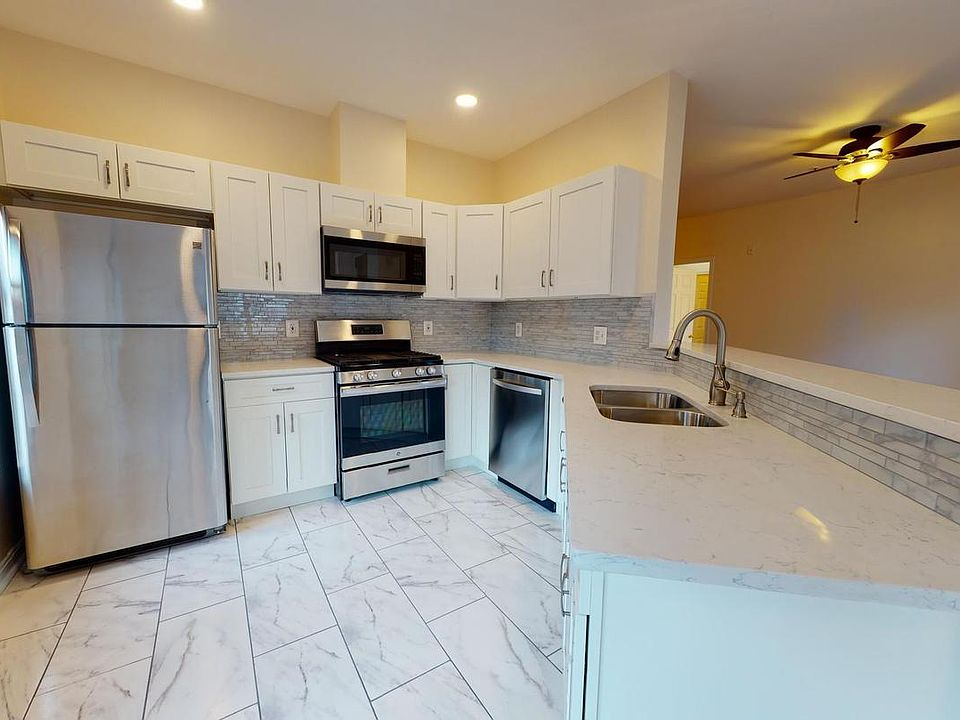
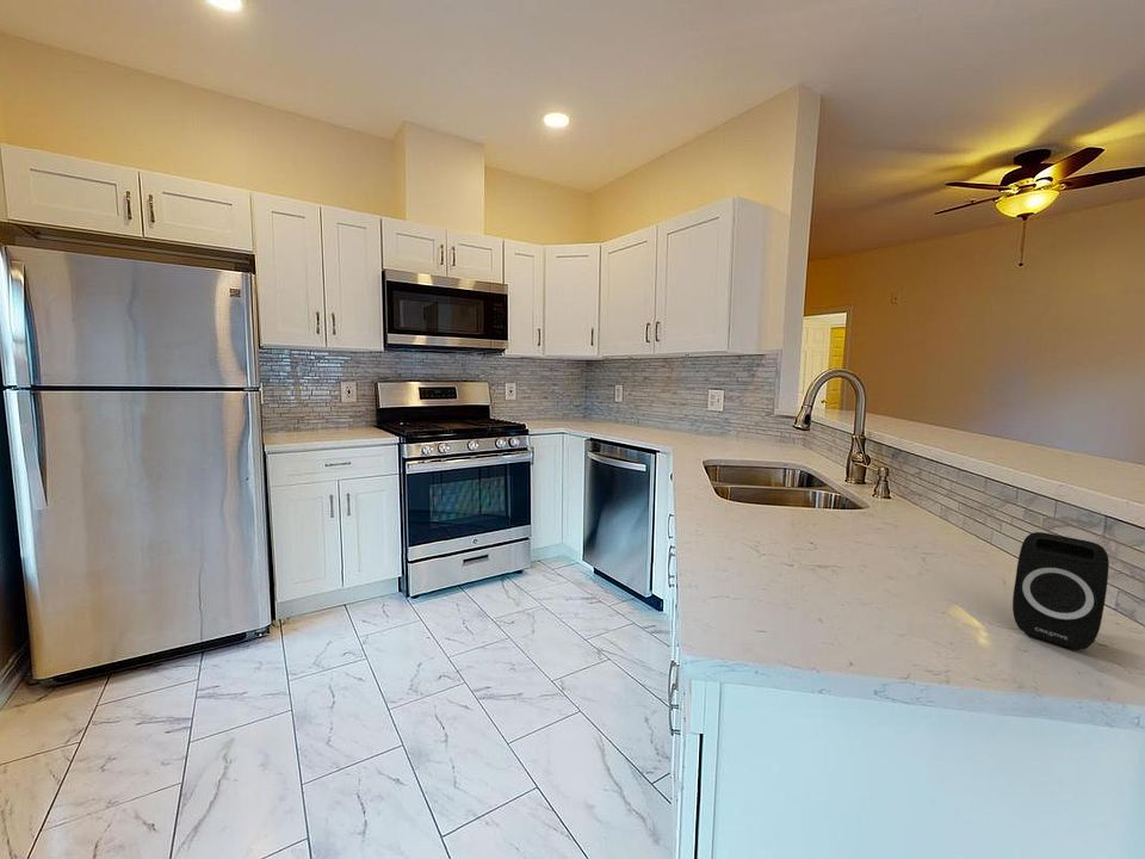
+ speaker (1062, 582)
